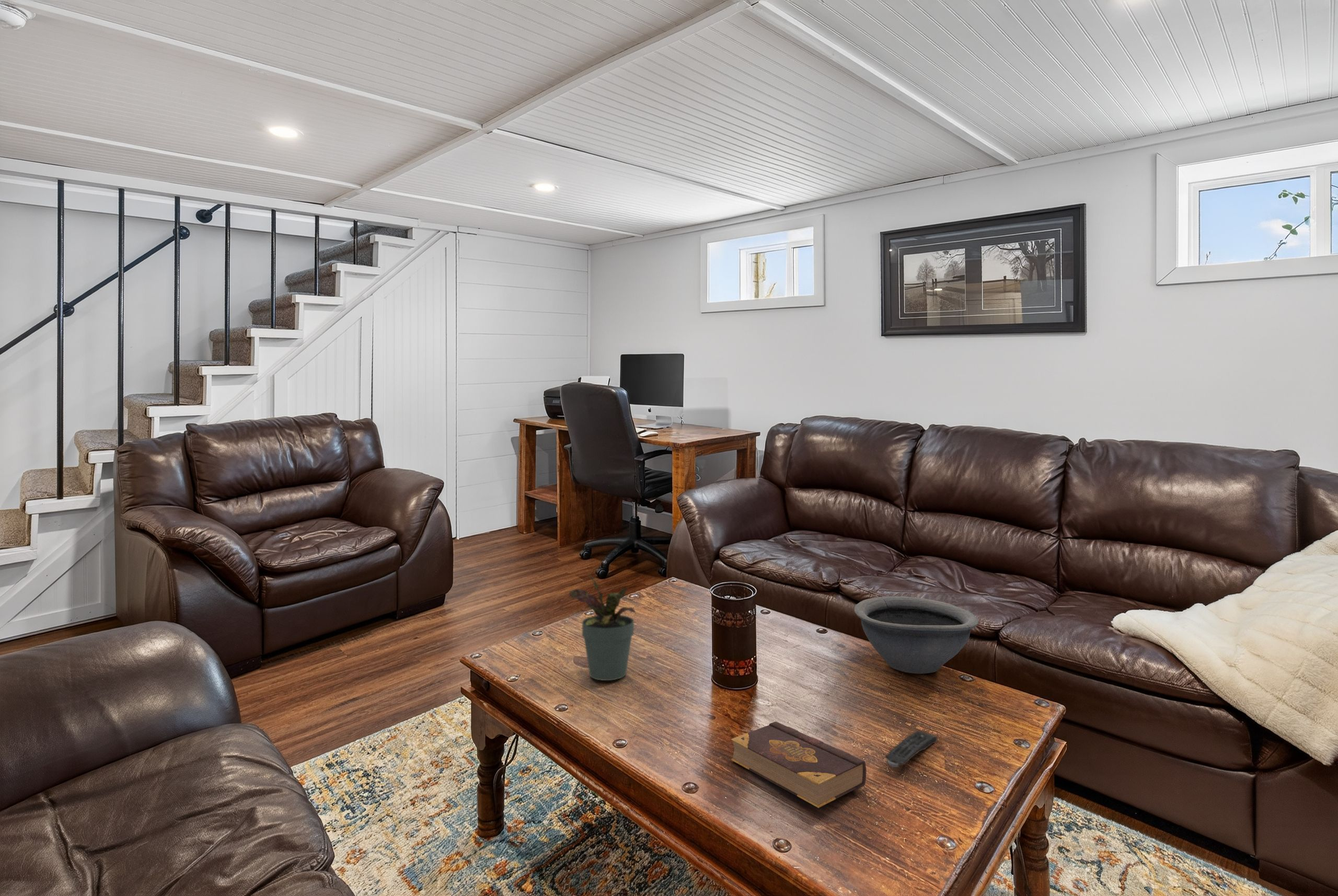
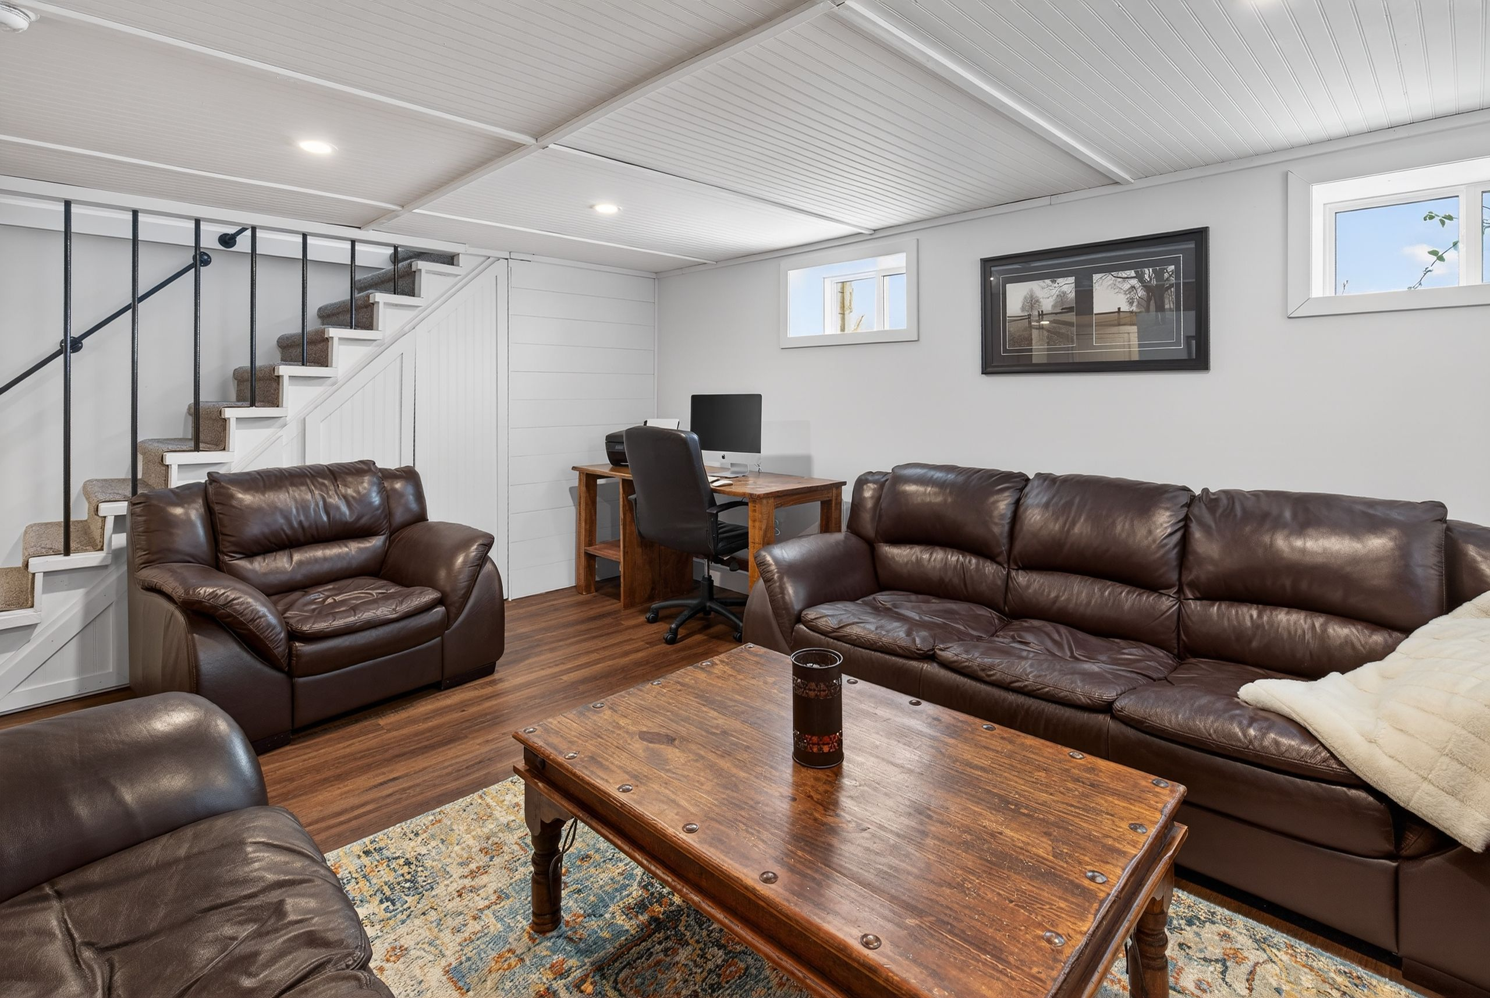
- remote control (910, 749)
- book (789, 756)
- bowl (915, 637)
- potted plant (599, 622)
